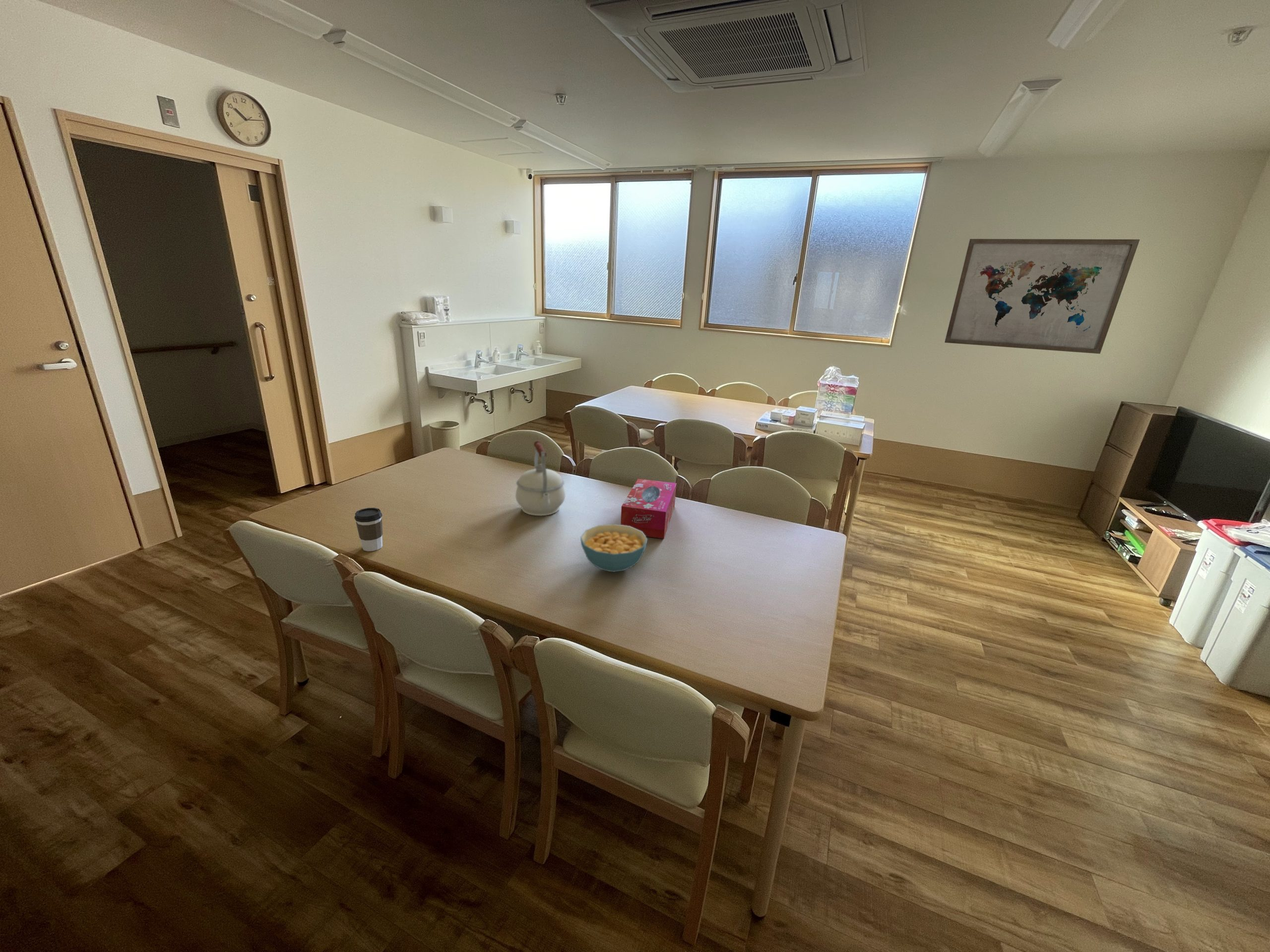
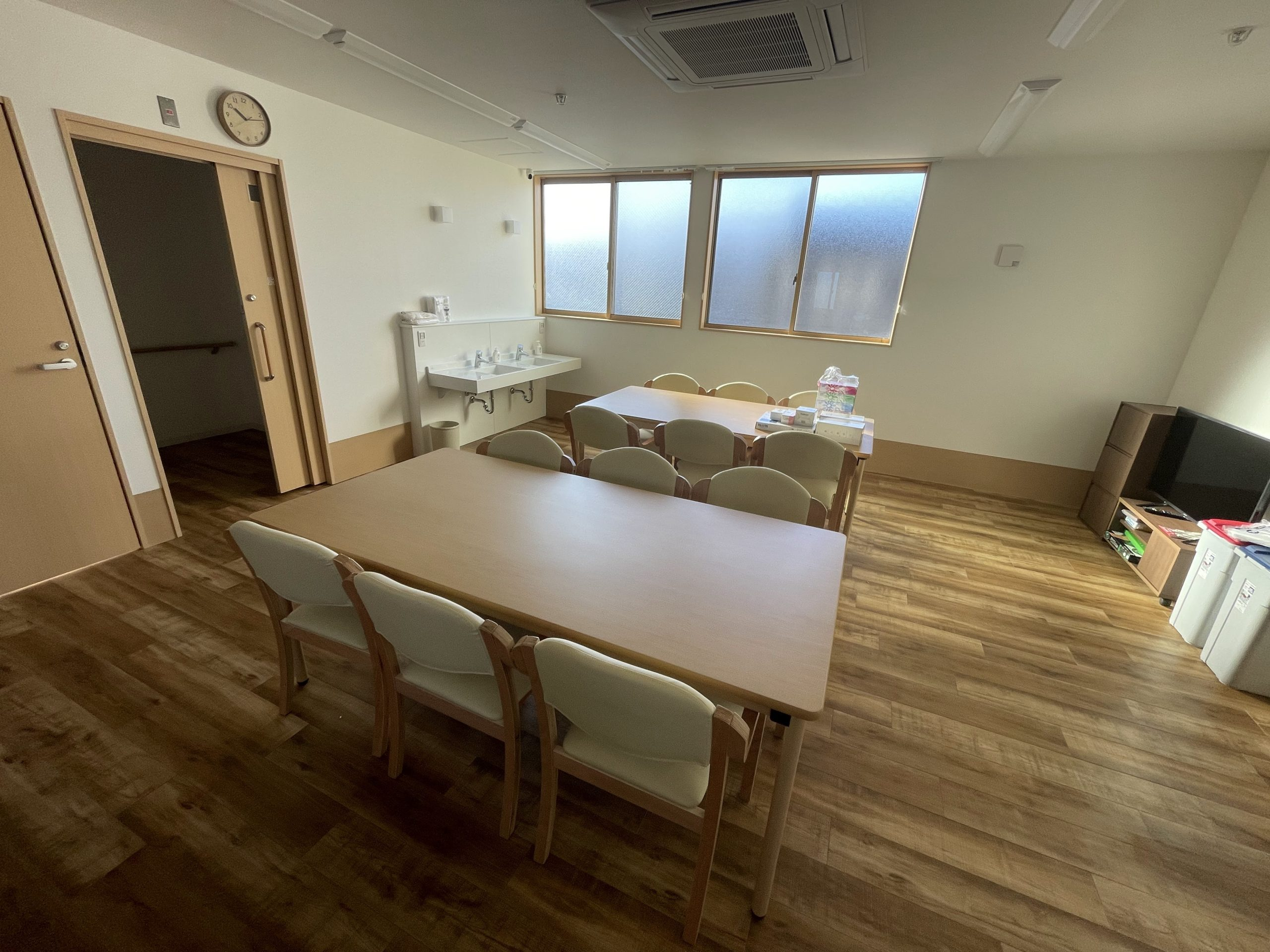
- tissue box (650, 506)
- coffee cup (370, 530)
- cereal bowl (613, 552)
- wall art (1033, 295)
- kettle (541, 479)
